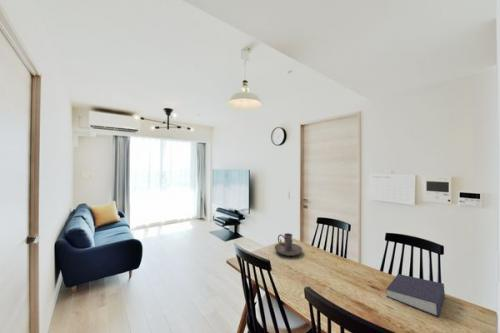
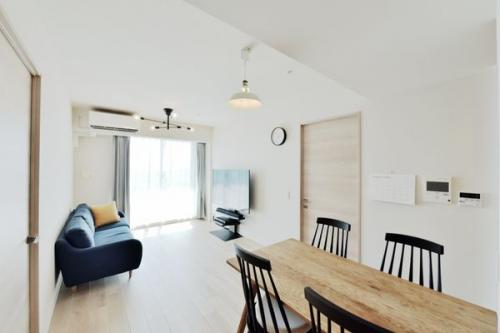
- candle holder (286, 242)
- book (415, 290)
